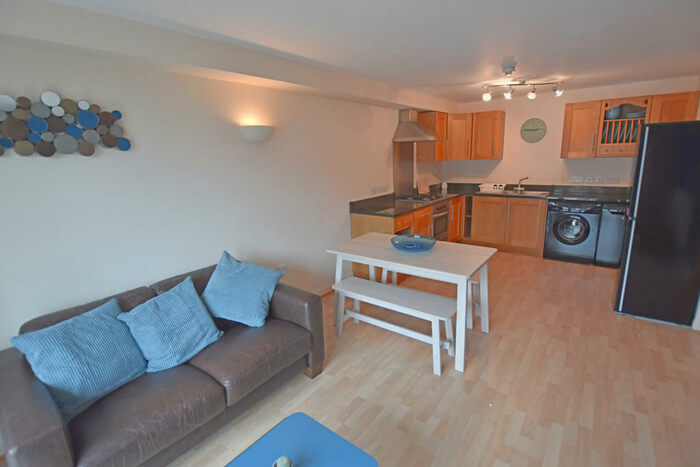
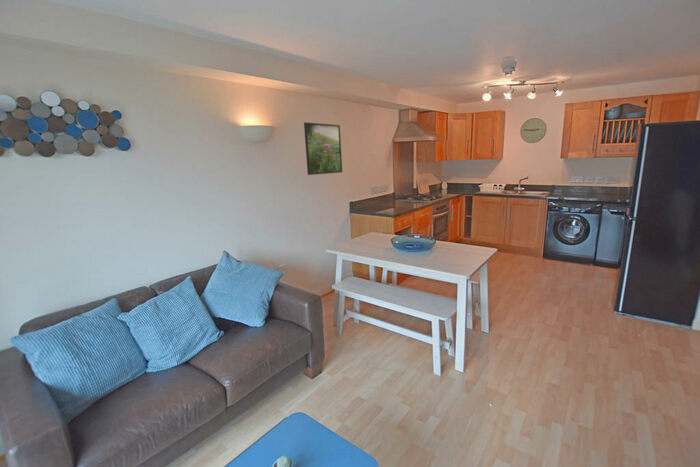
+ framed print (324, 149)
